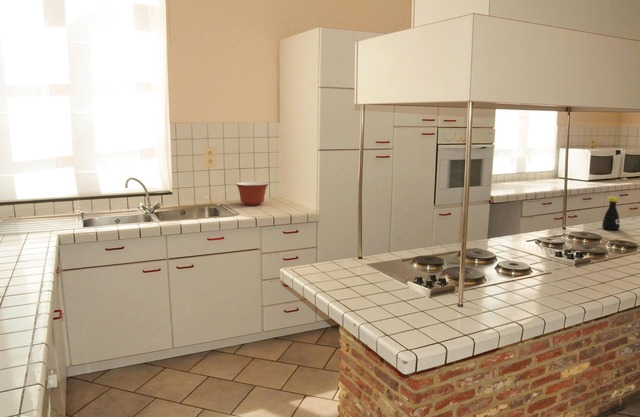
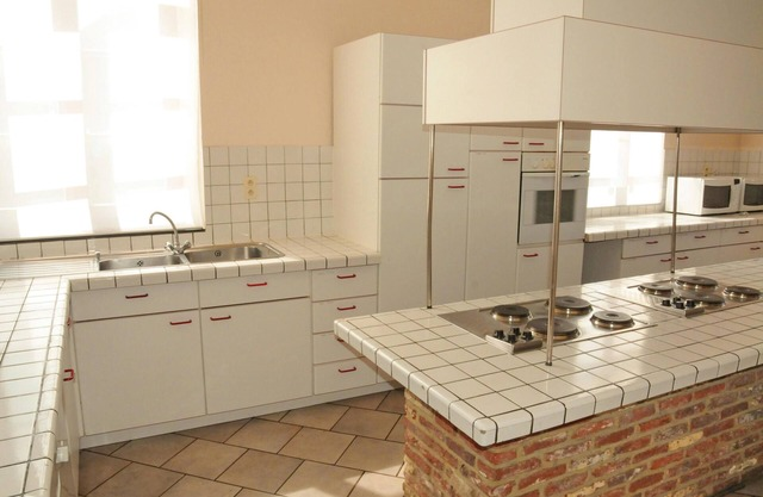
- bottle (611, 213)
- mixing bowl (252, 193)
